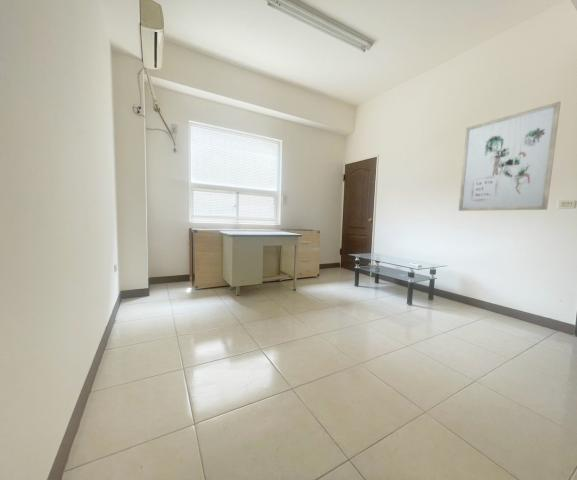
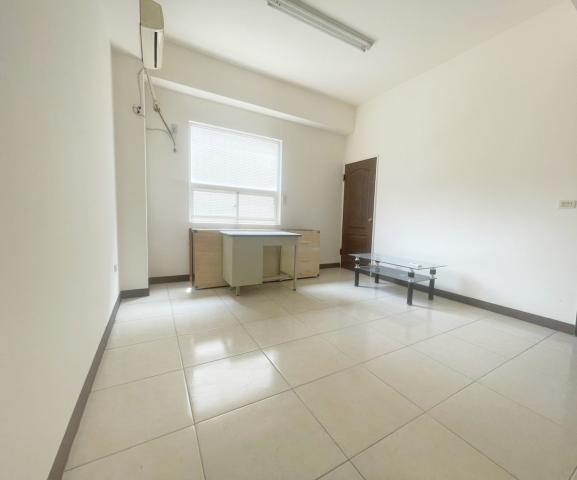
- wall art (502, 164)
